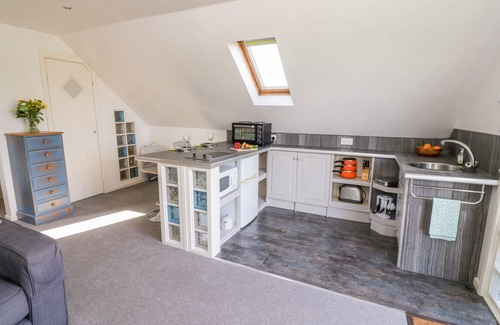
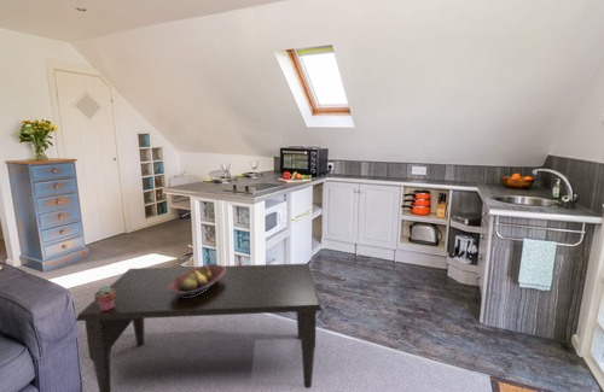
+ coffee table (210, 315)
+ fruit bowl (198, 277)
+ potted succulent (105, 296)
